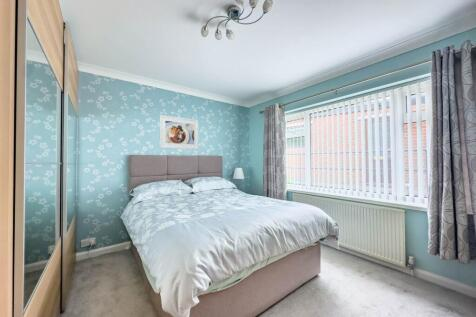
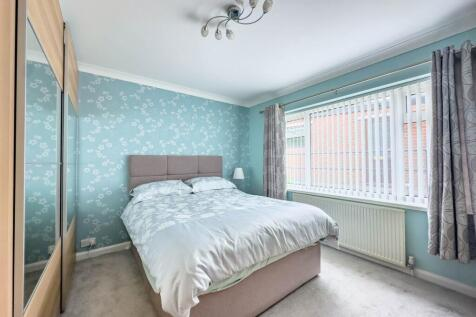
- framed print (180, 133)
